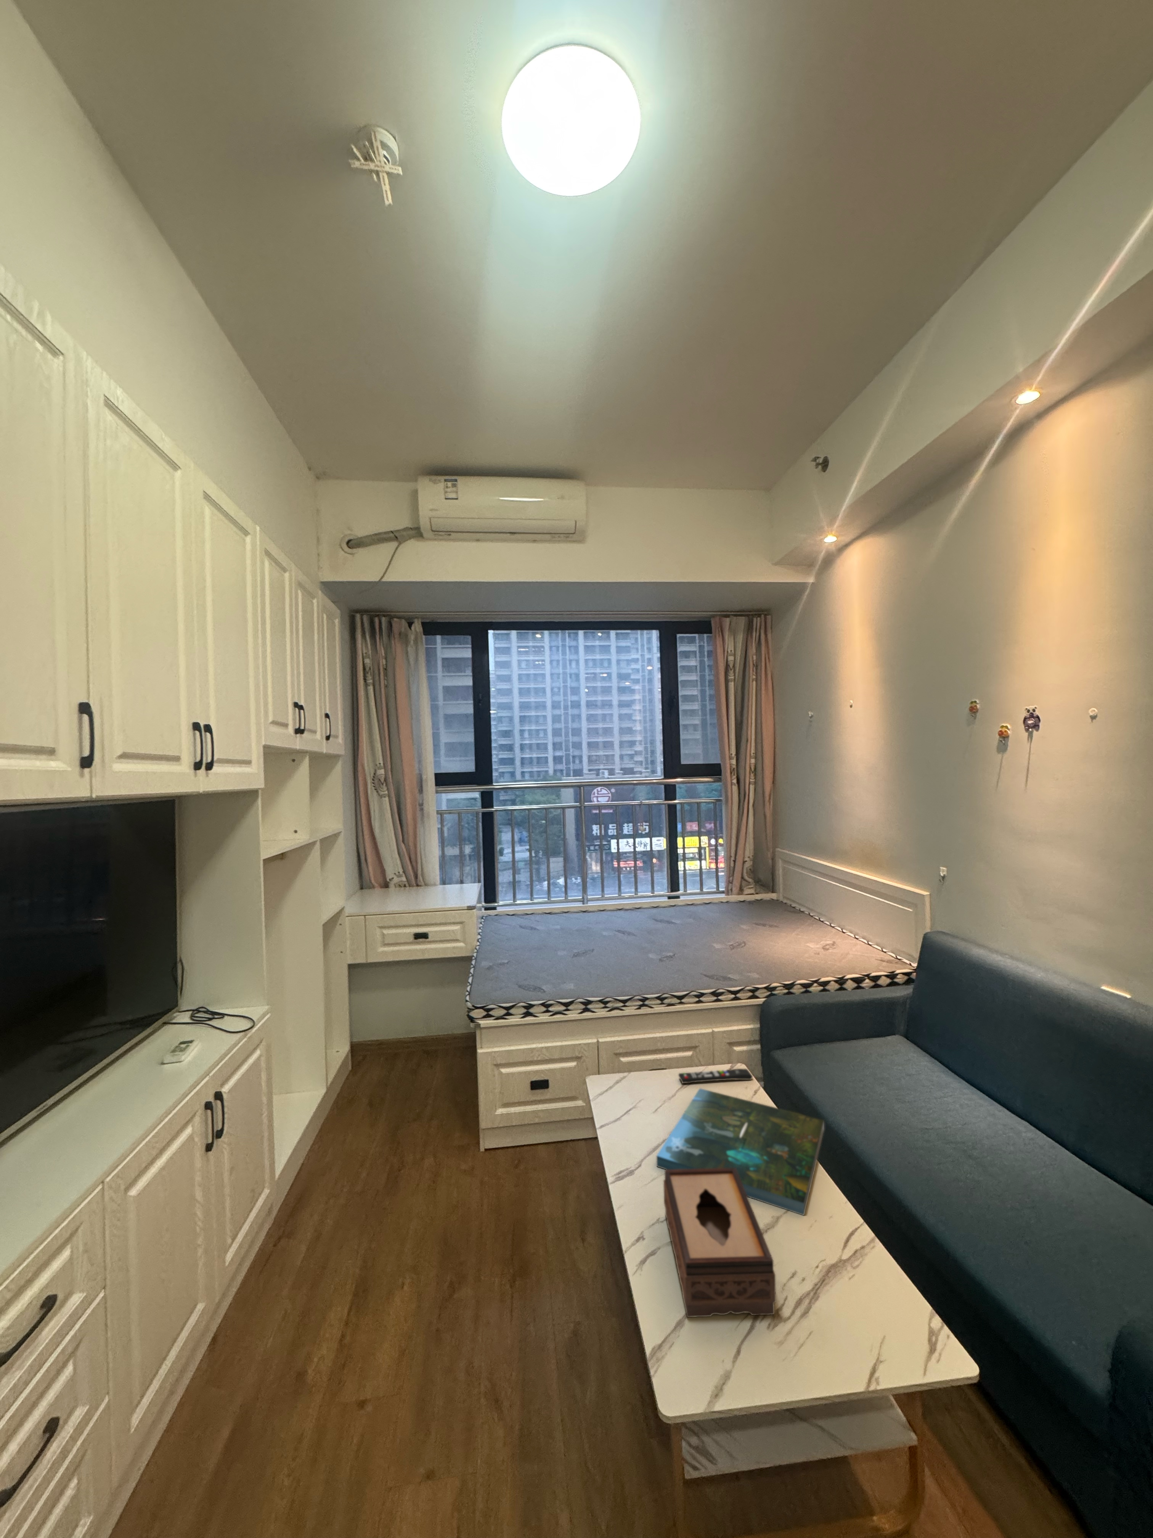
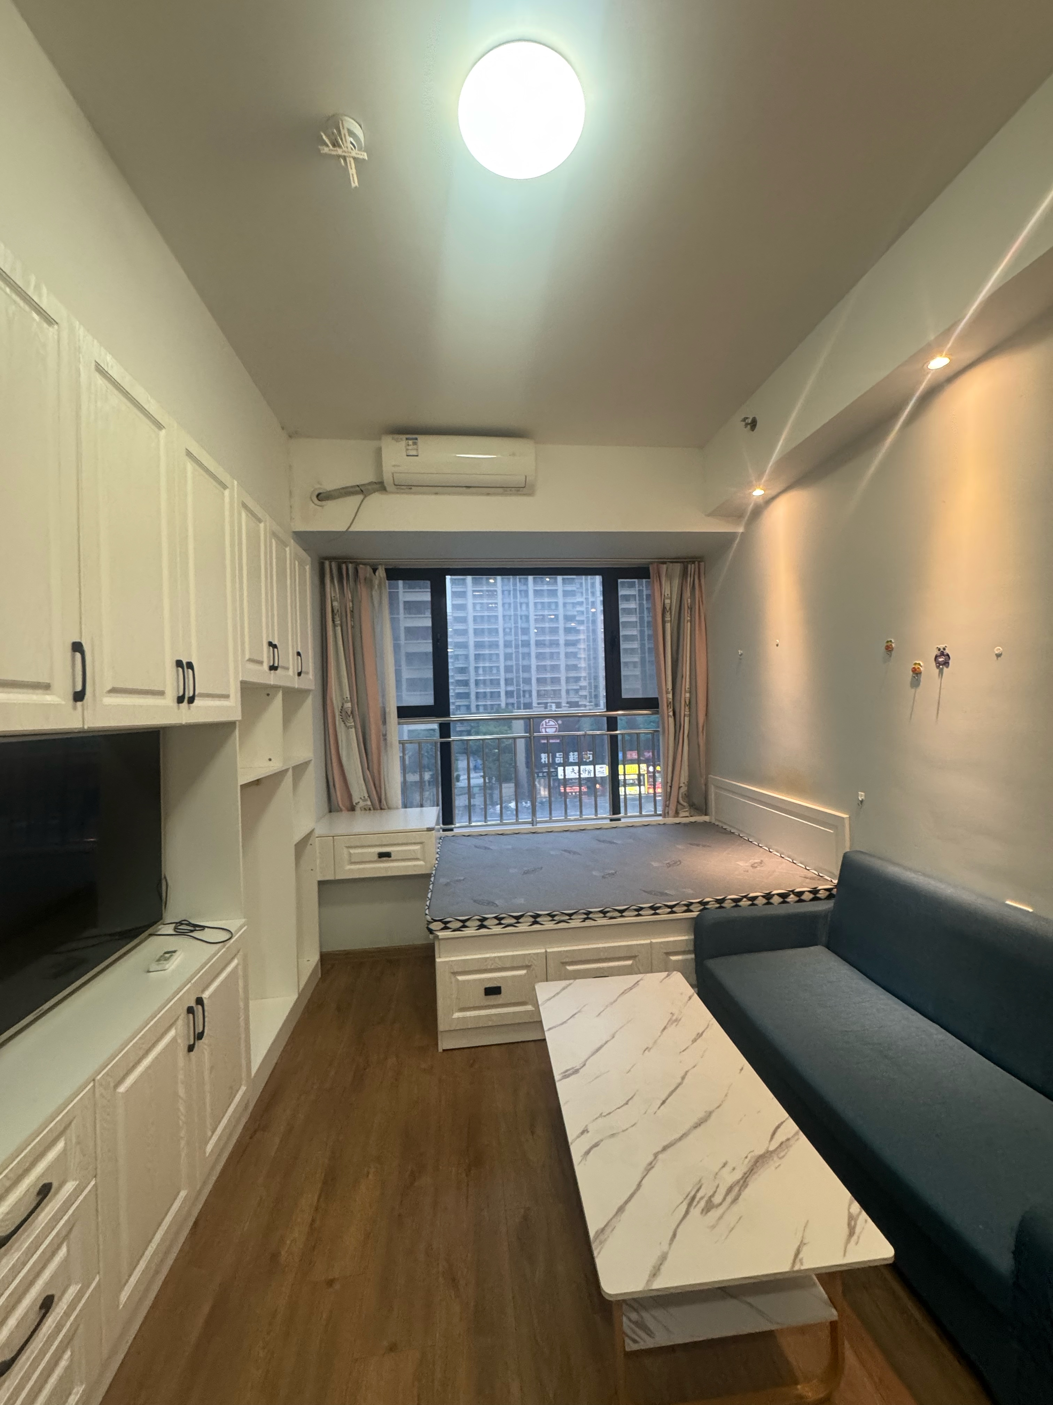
- tissue box (713, 1235)
- board game (744, 1138)
- remote control (716, 1075)
